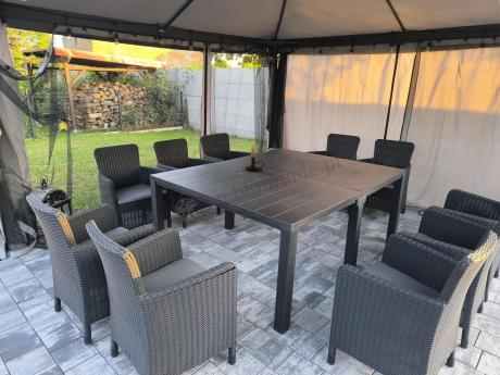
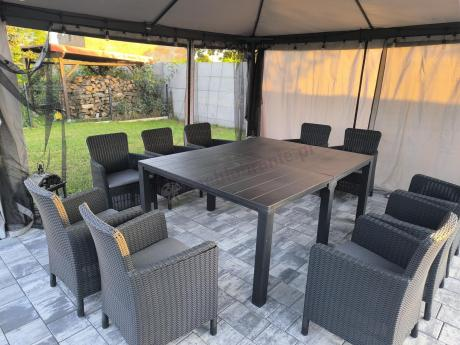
- candle holder (254, 155)
